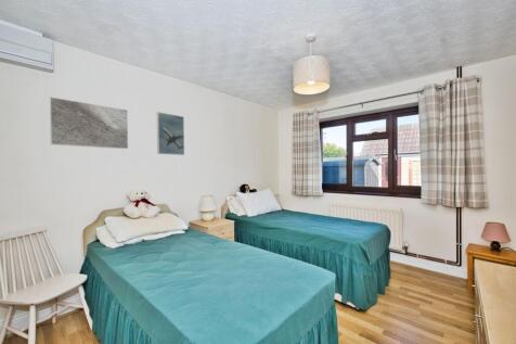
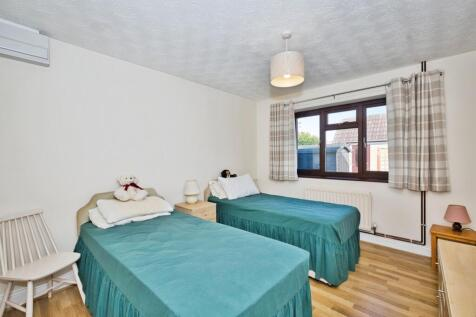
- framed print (92, 125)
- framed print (170, 135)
